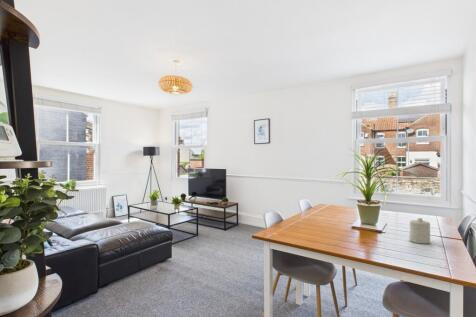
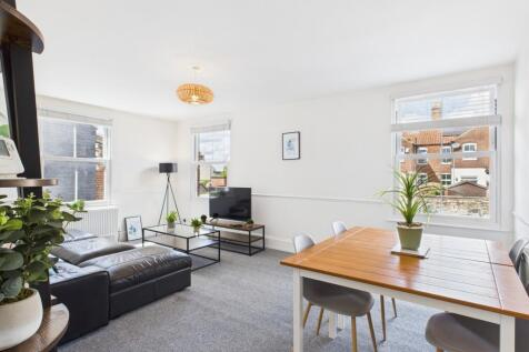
- candle (419, 229)
